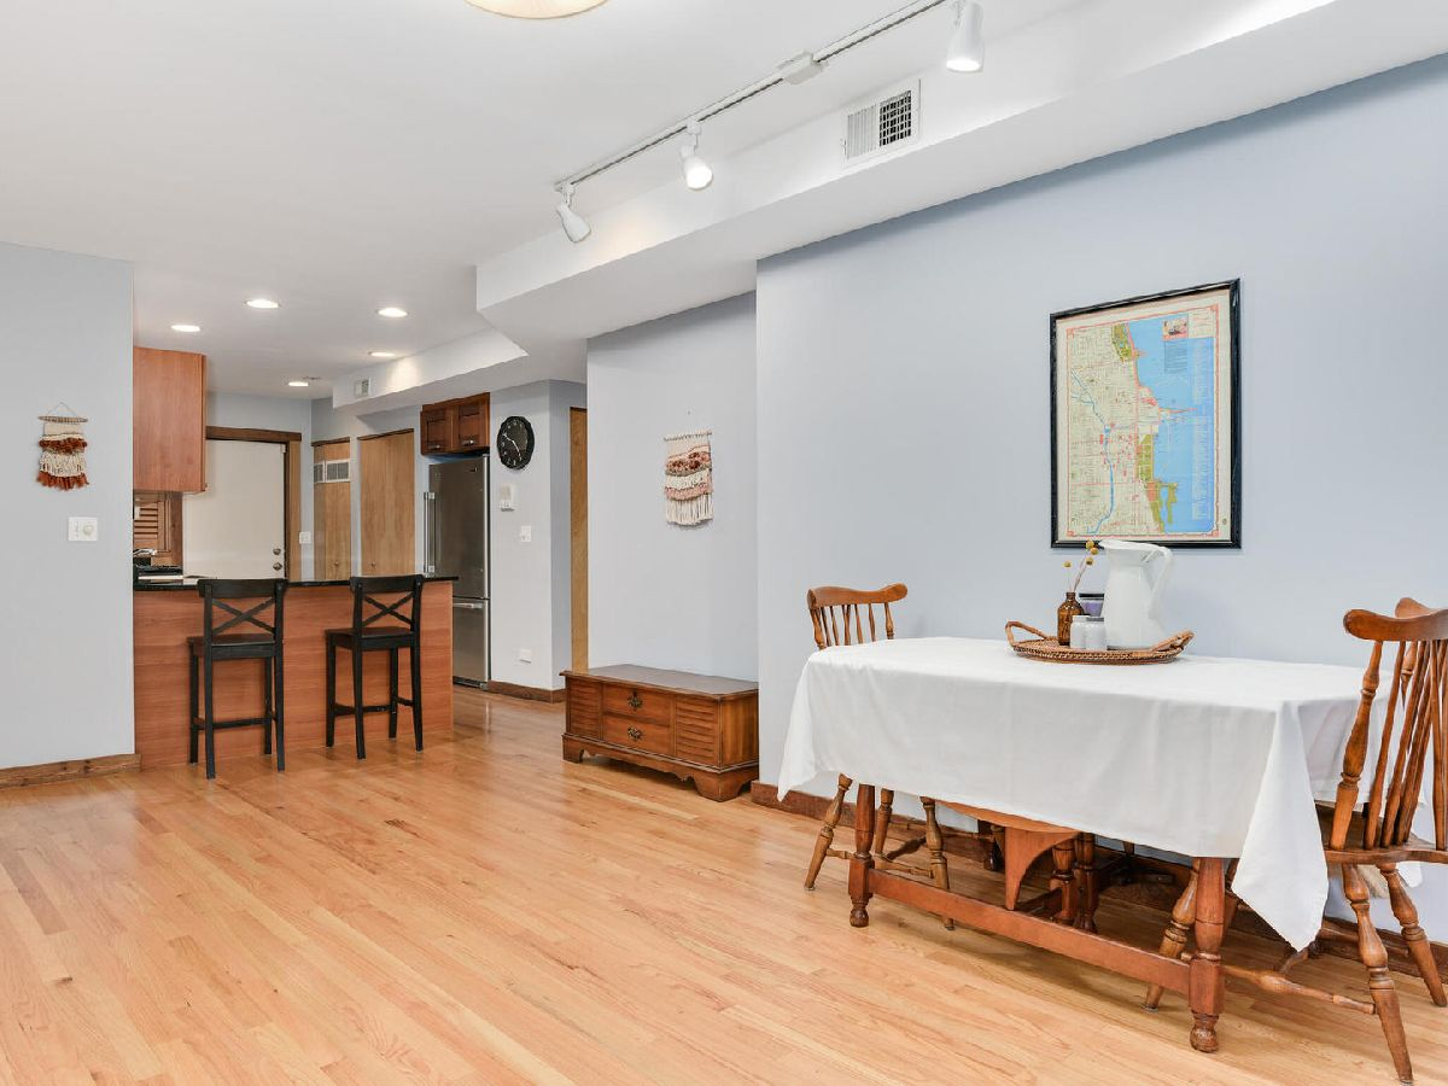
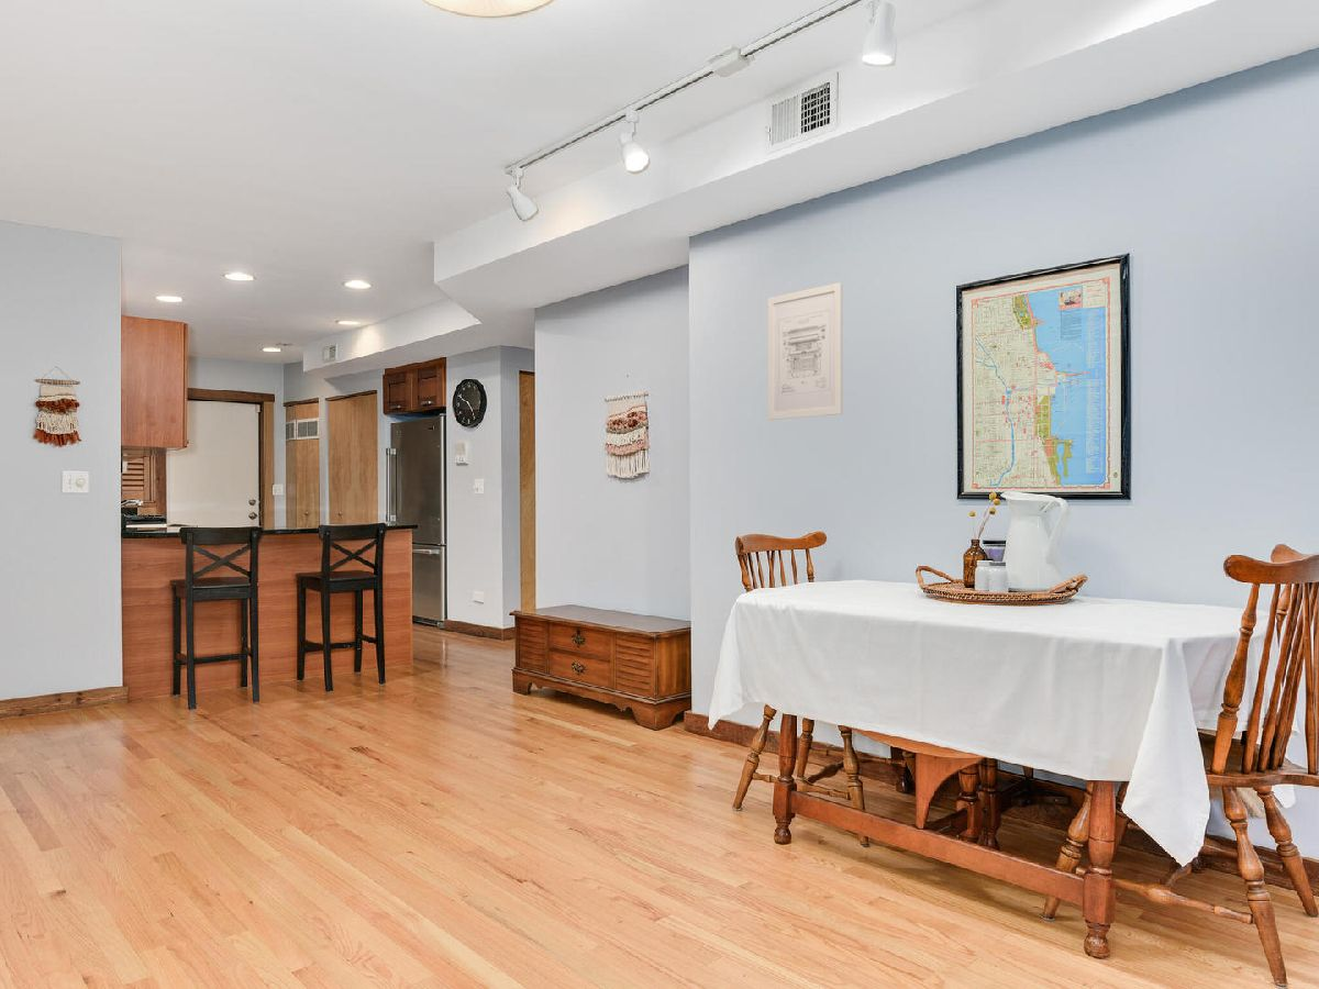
+ wall art (803, 354)
